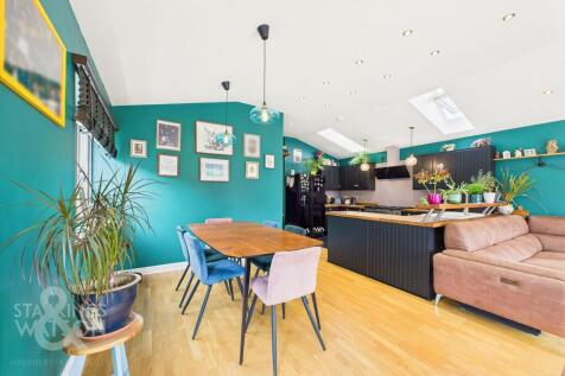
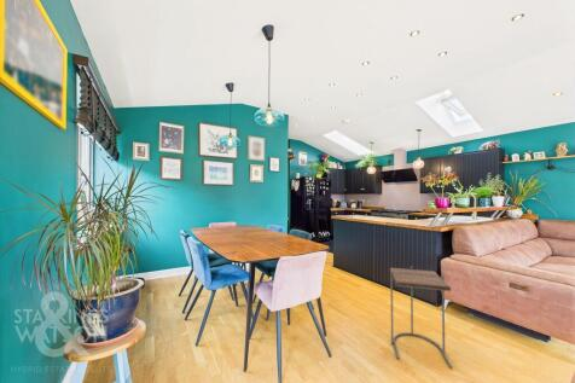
+ side table (412, 309)
